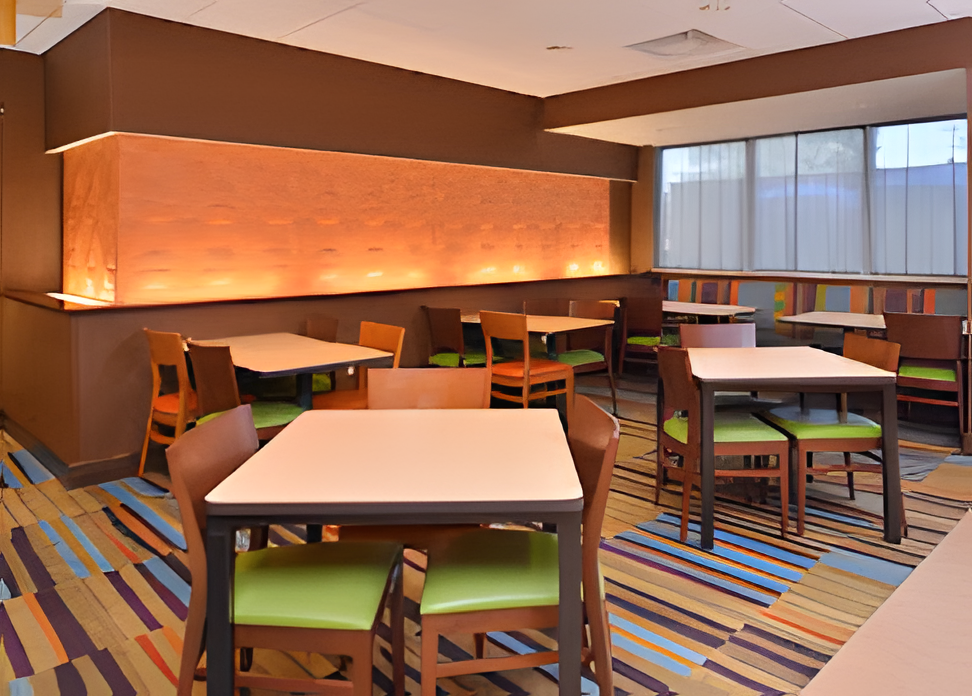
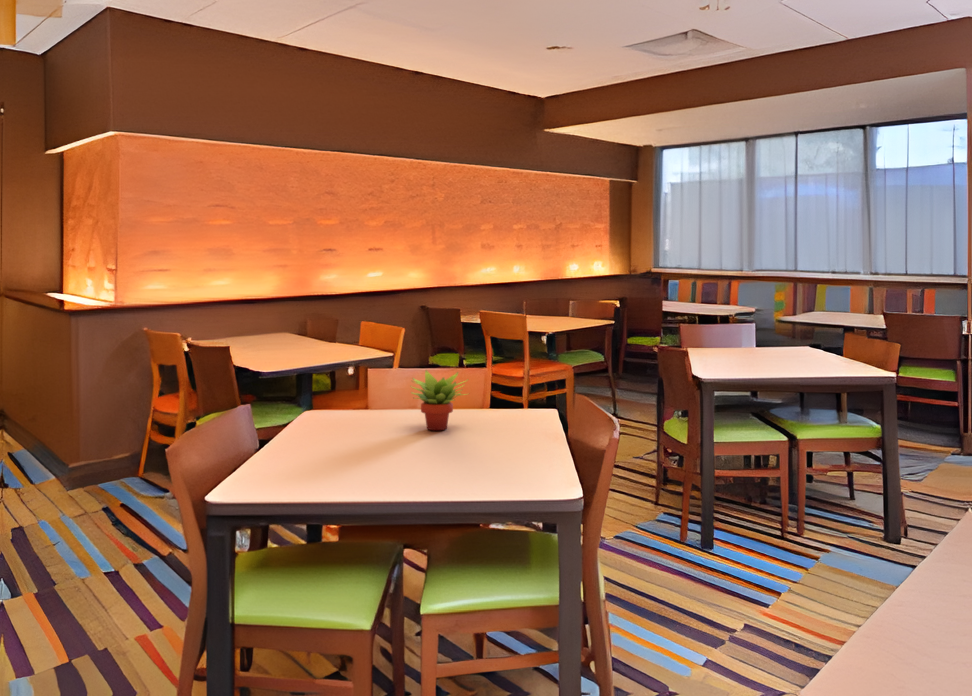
+ succulent plant (439, 400)
